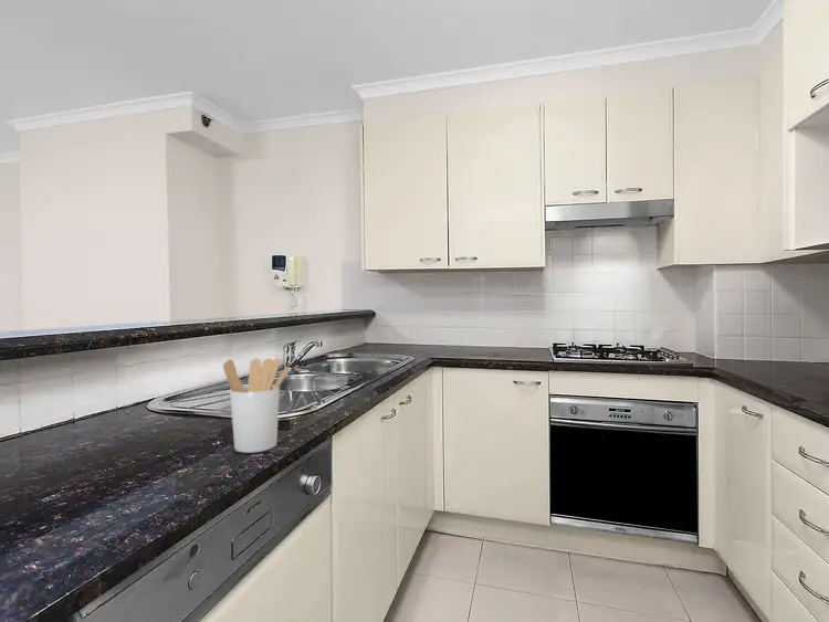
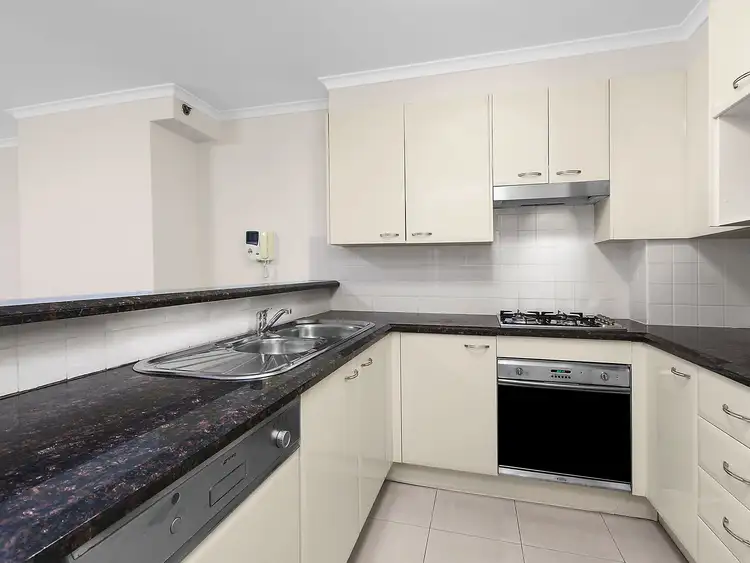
- utensil holder (258, 400)
